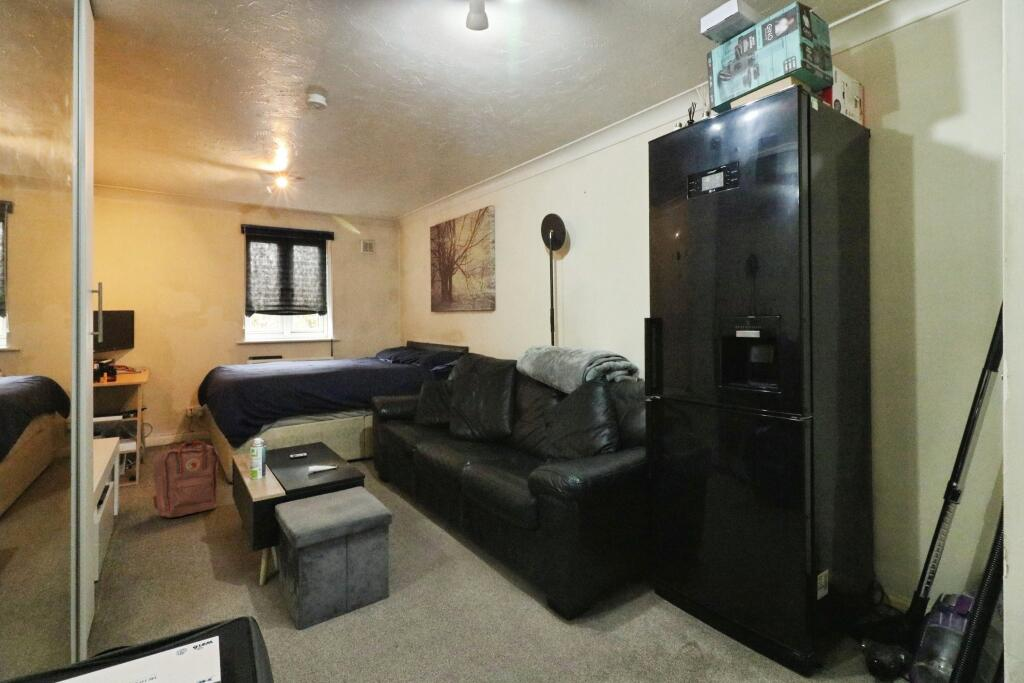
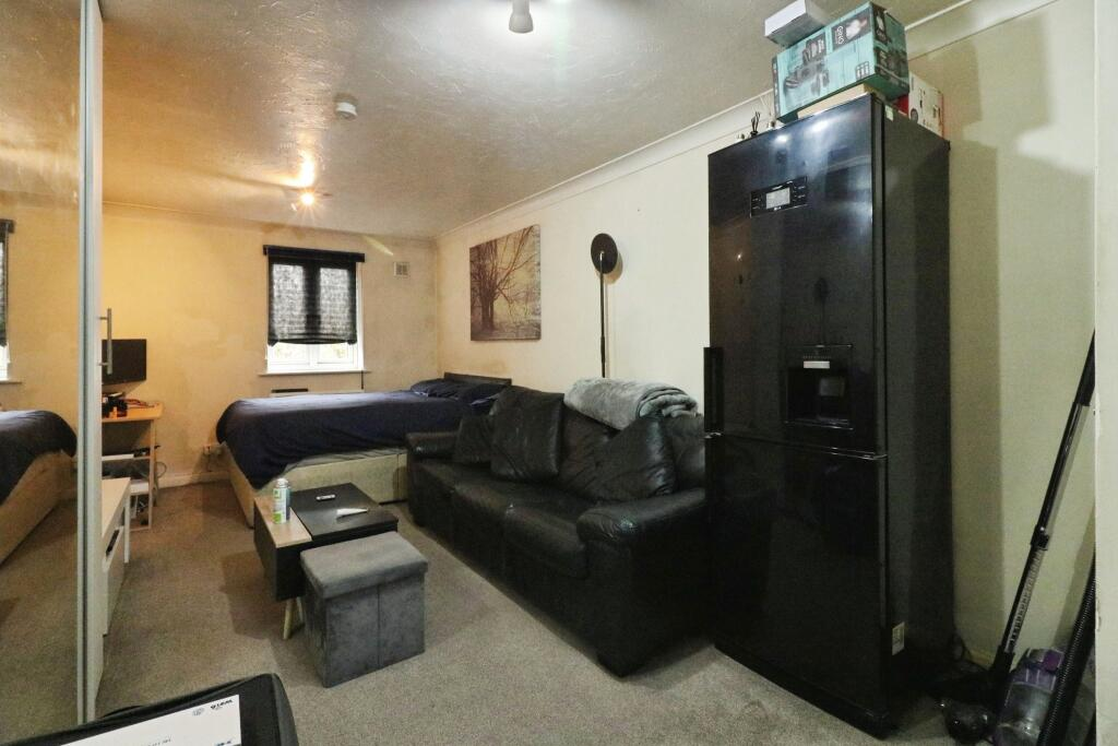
- backpack (186, 476)
